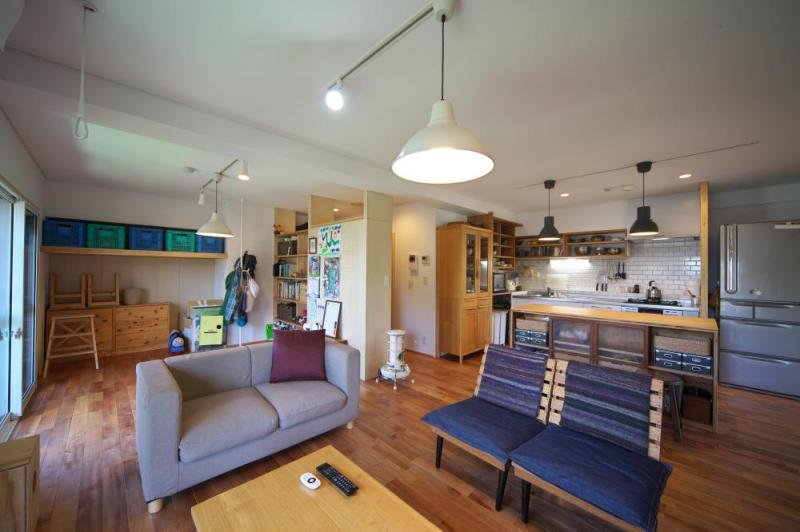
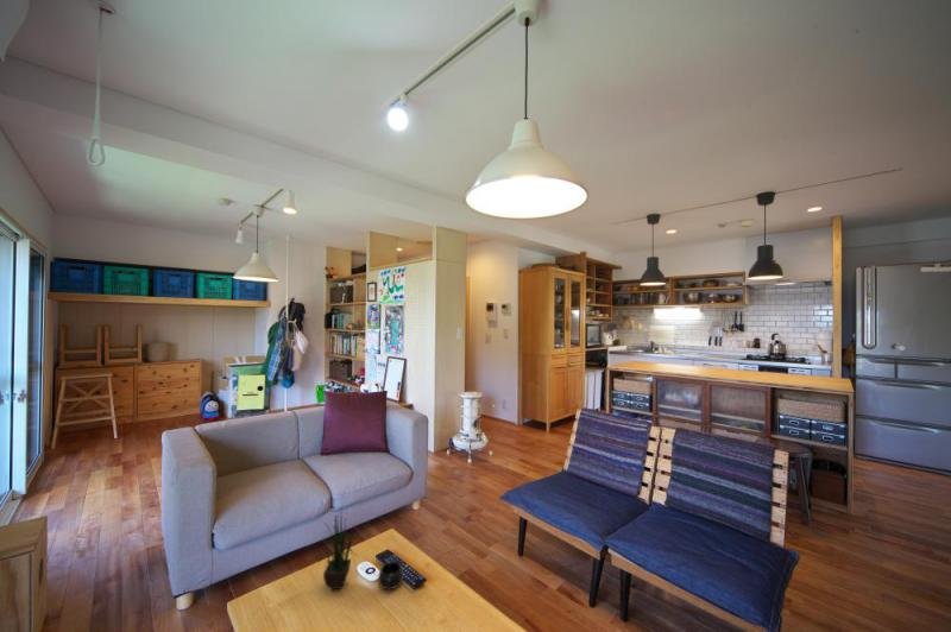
+ mug (390, 577)
+ potted plant (340, 539)
